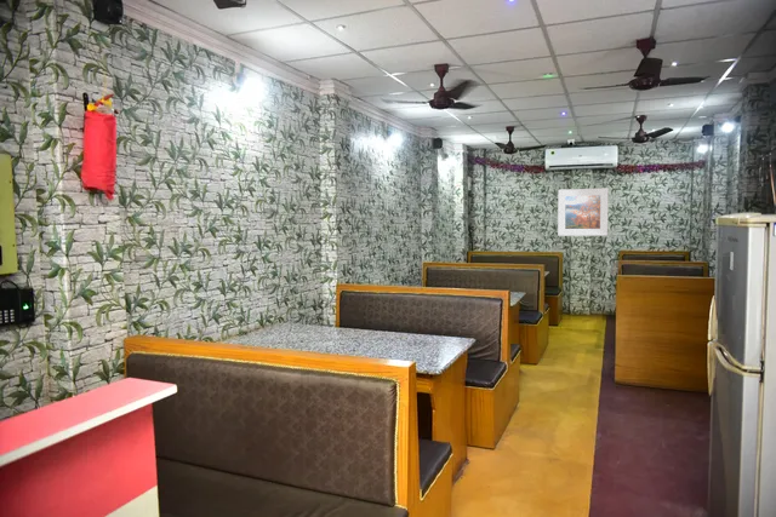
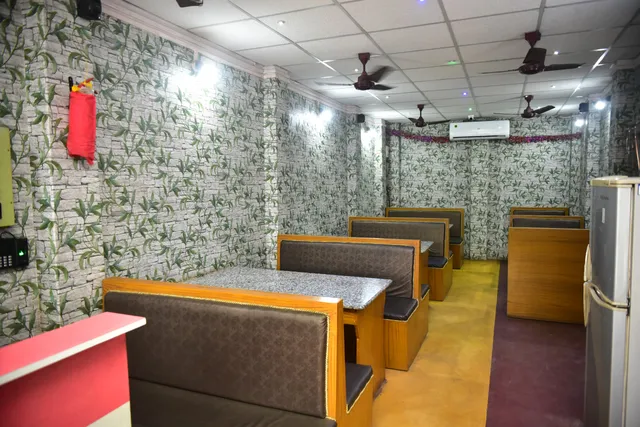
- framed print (582, 212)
